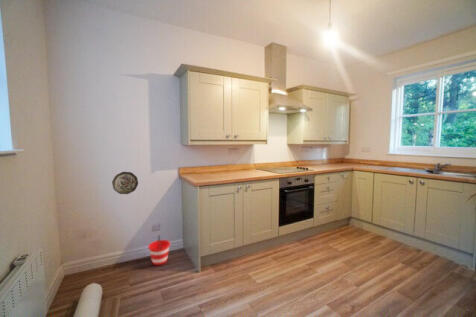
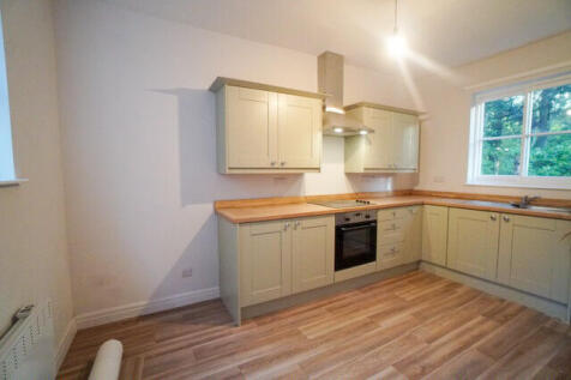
- decorative plate (125, 182)
- bucket (159, 248)
